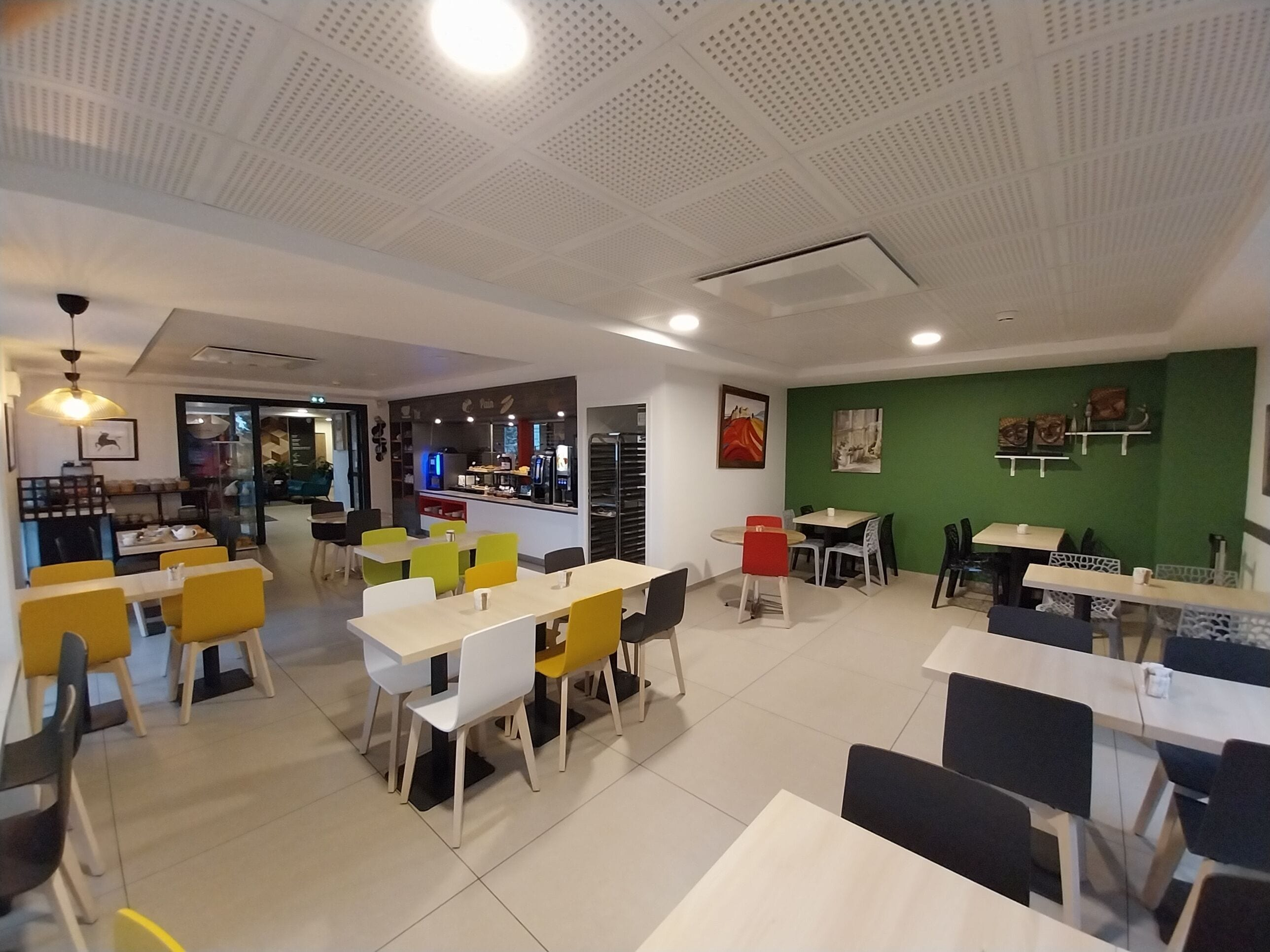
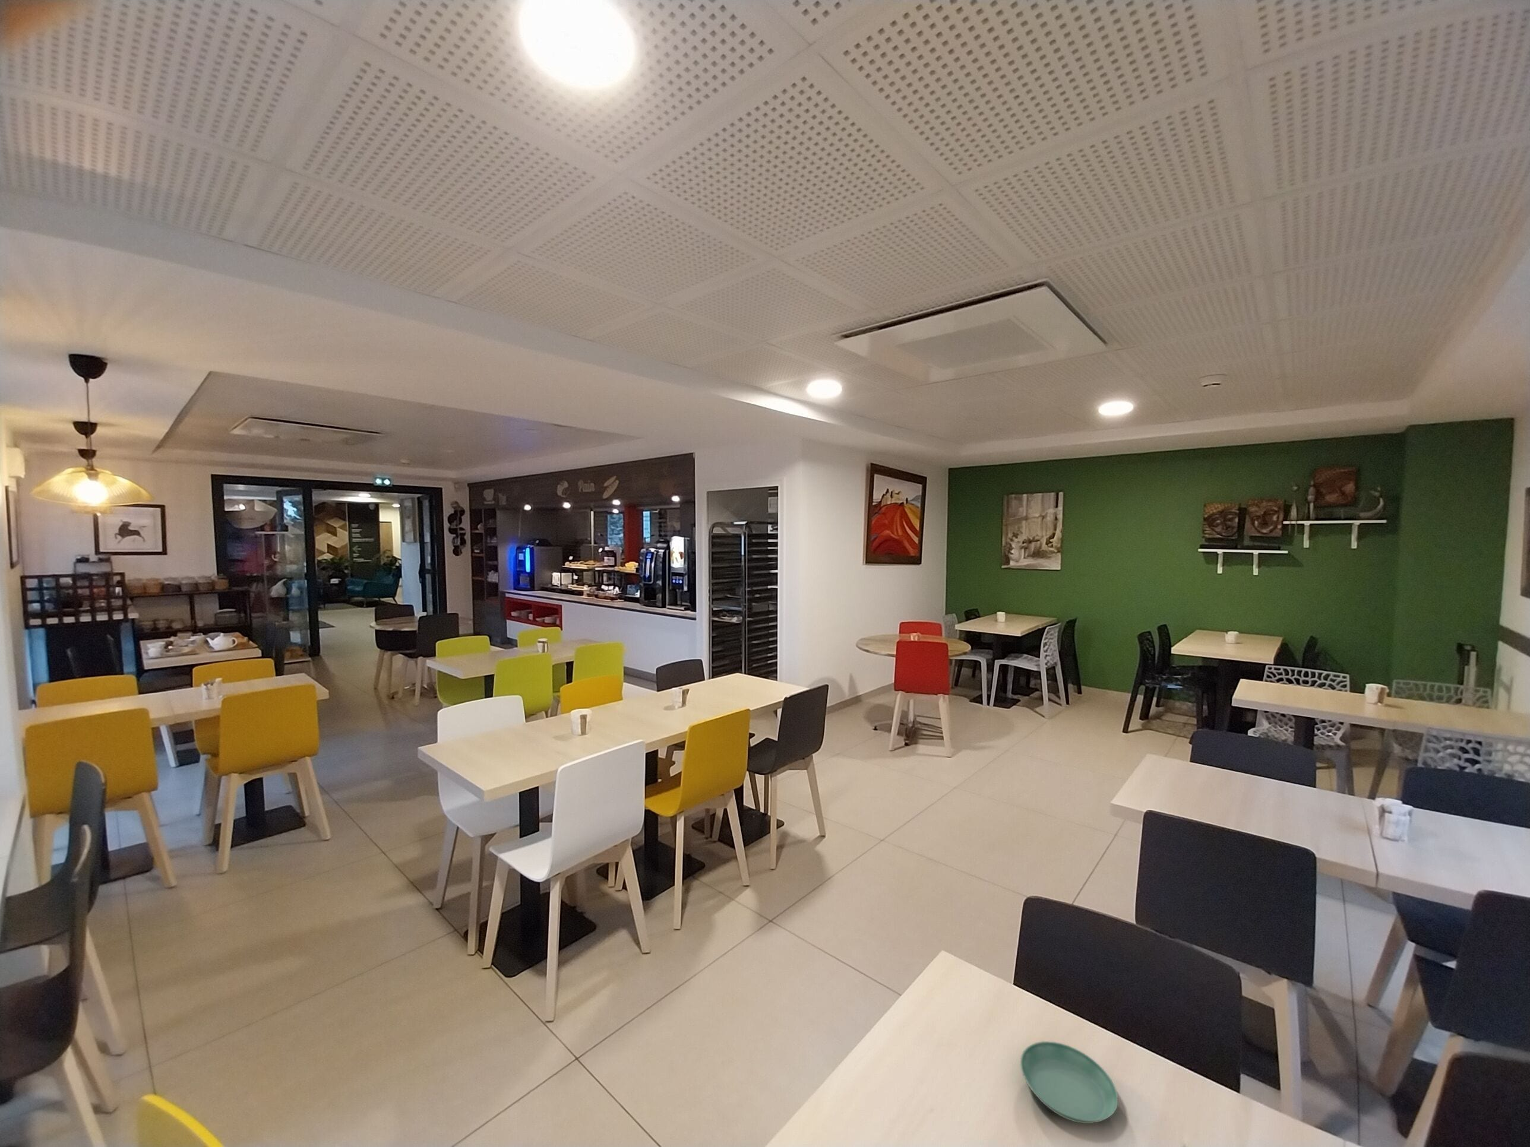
+ saucer (1066, 1084)
